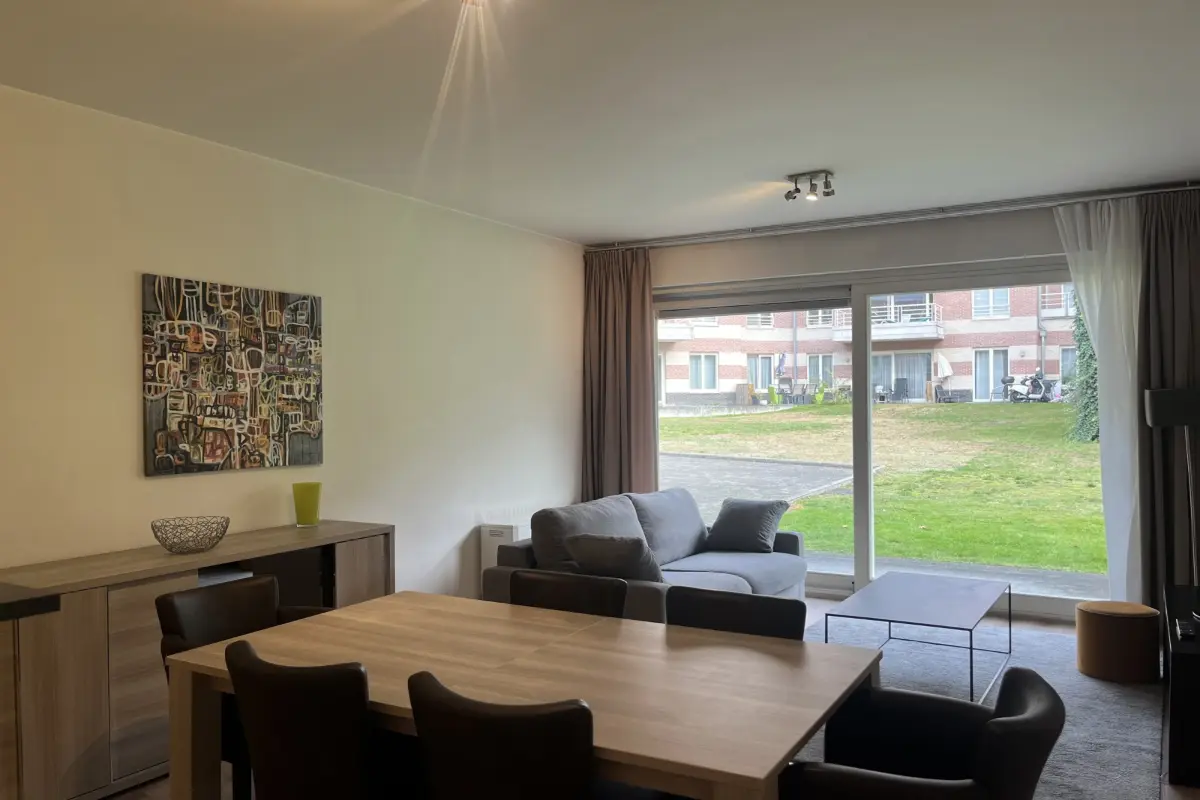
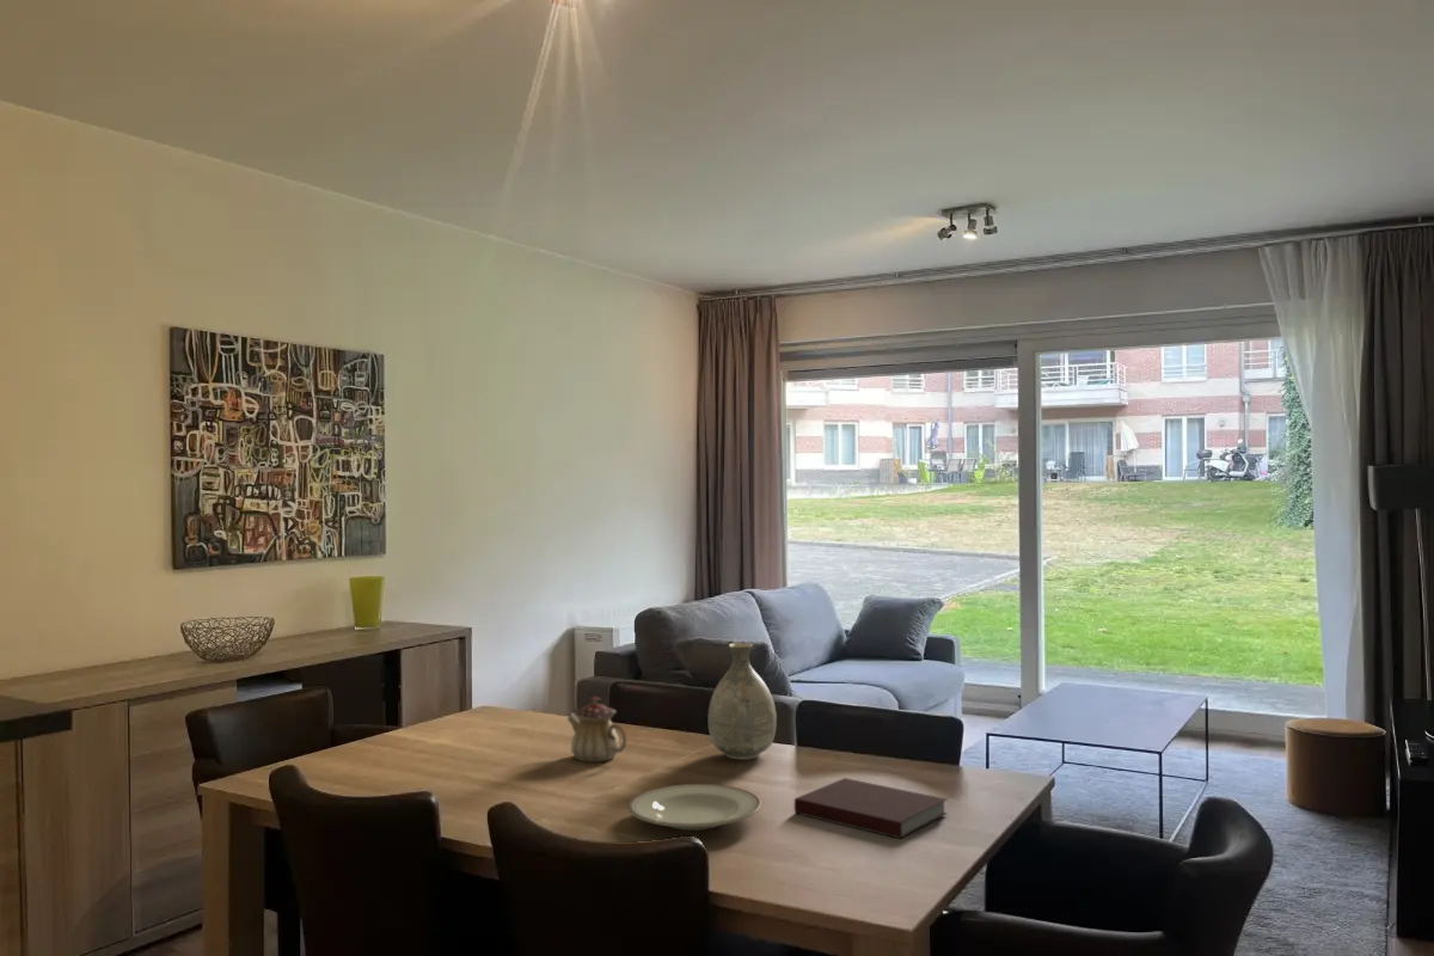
+ notebook (870, 805)
+ vase (741, 699)
+ plate (694, 811)
+ teapot (598, 727)
